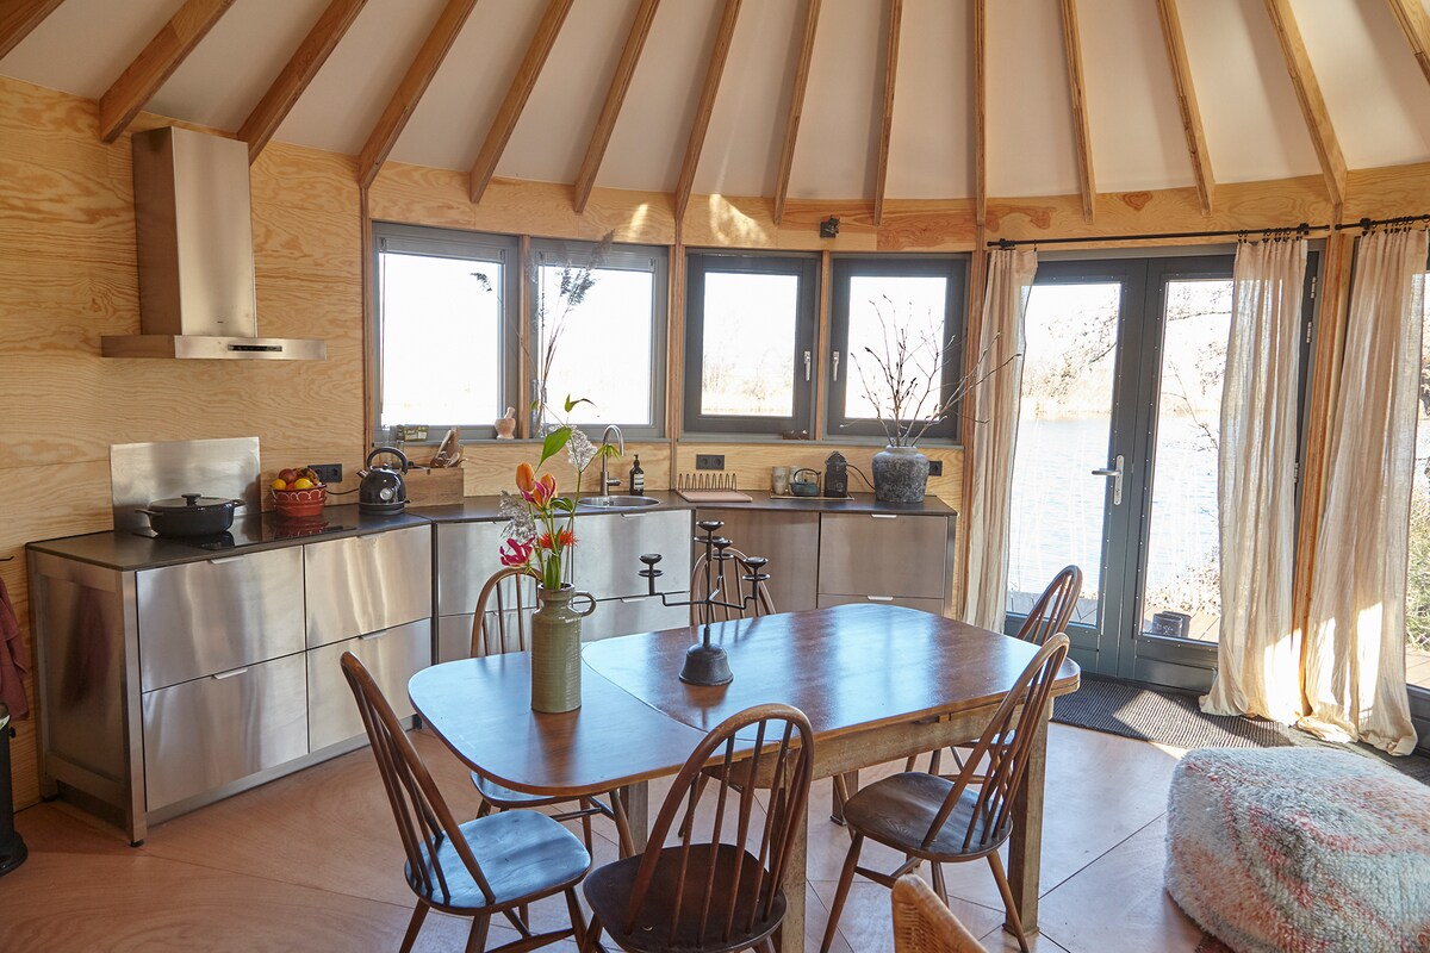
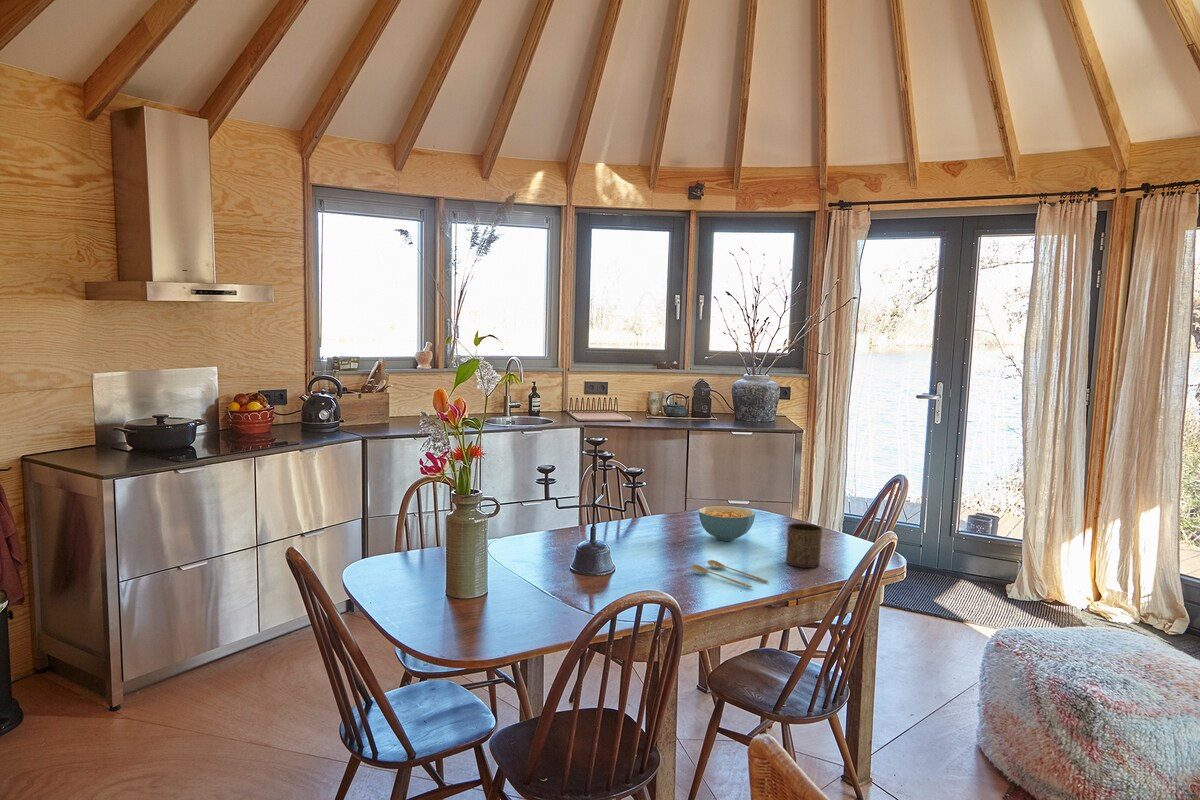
+ cereal bowl (725, 525)
+ cup (804, 545)
+ spoon (731, 569)
